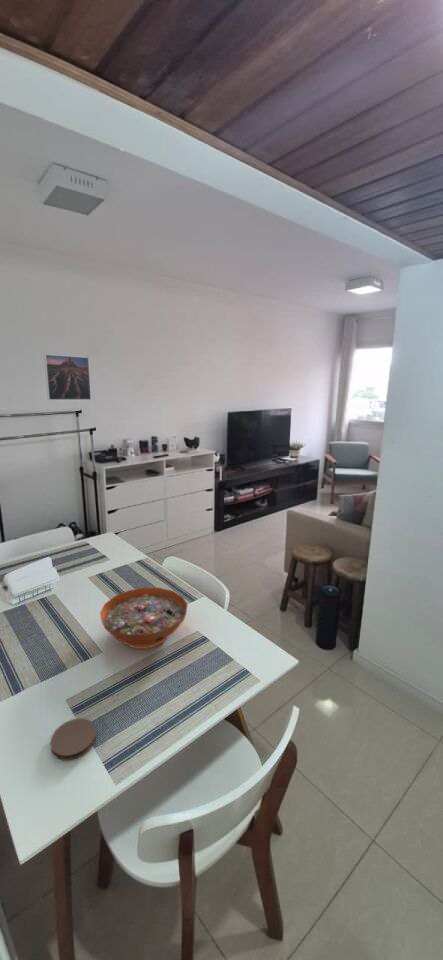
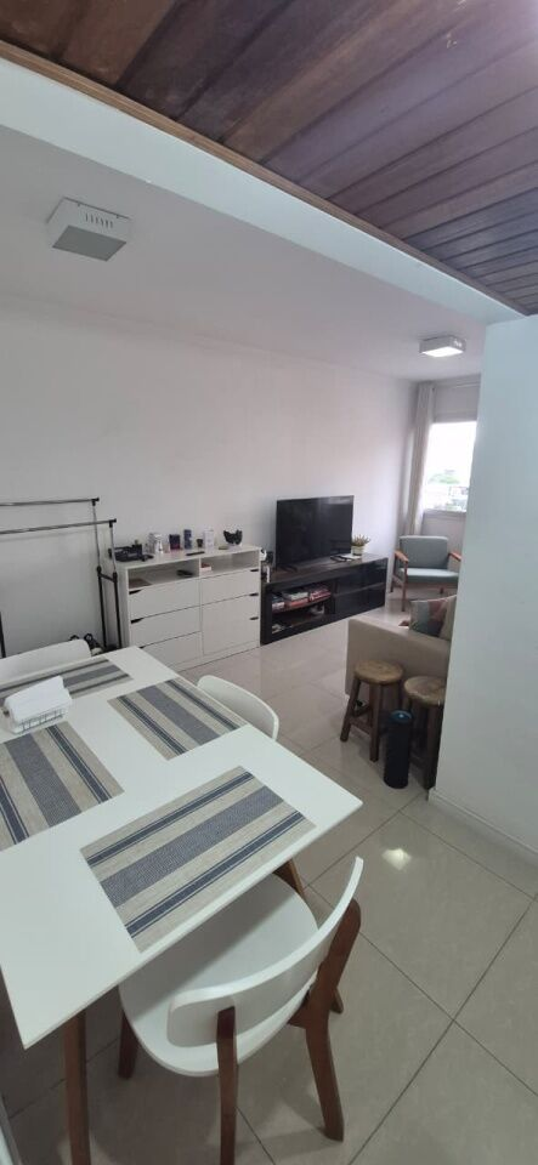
- decorative bowl (145, 621)
- coaster (73, 738)
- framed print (68, 378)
